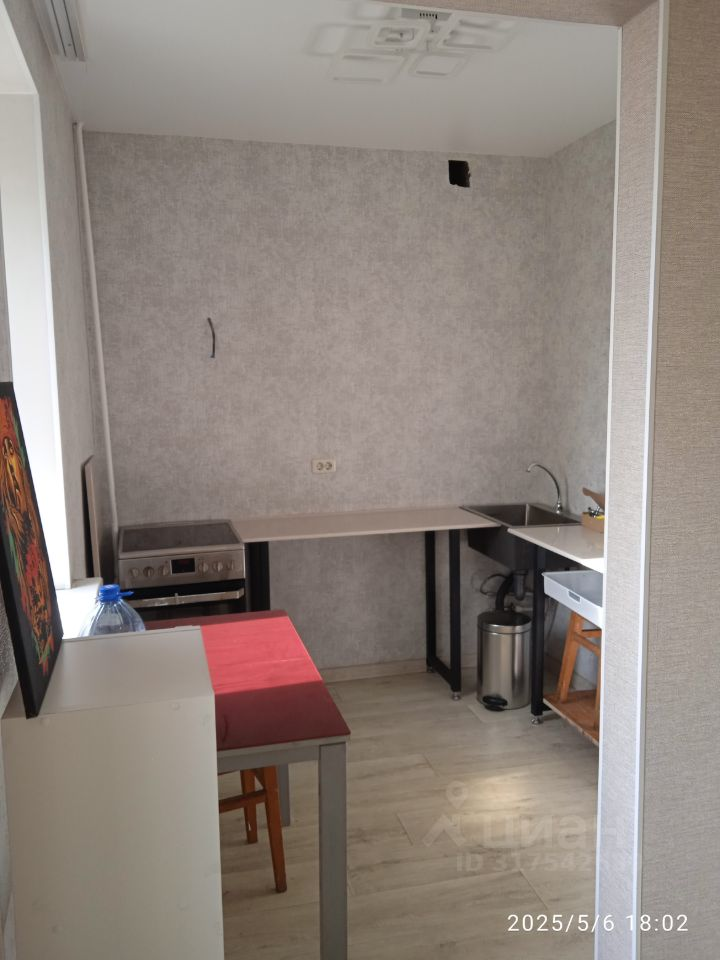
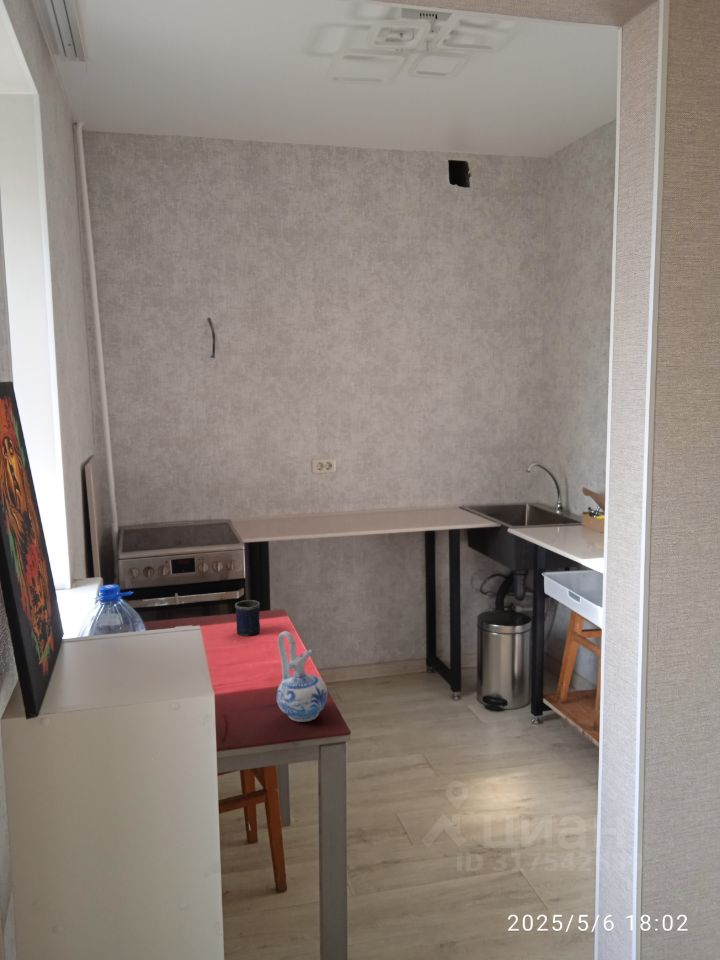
+ mug (246, 616)
+ ceramic pitcher (301, 675)
